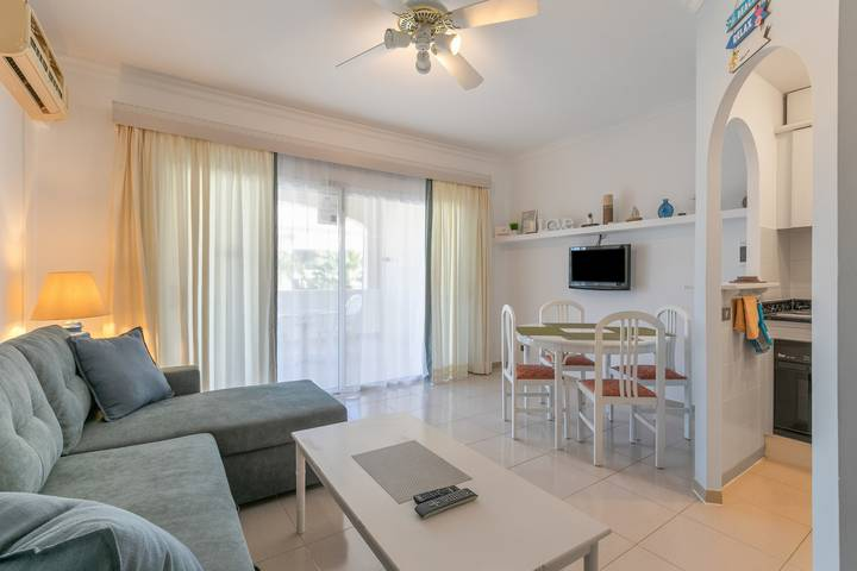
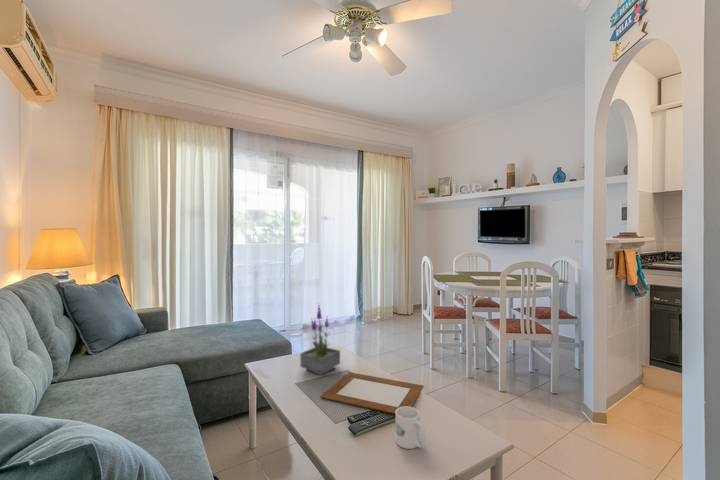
+ mug (411, 429)
+ potted plant (320, 335)
+ picture frame (372, 391)
